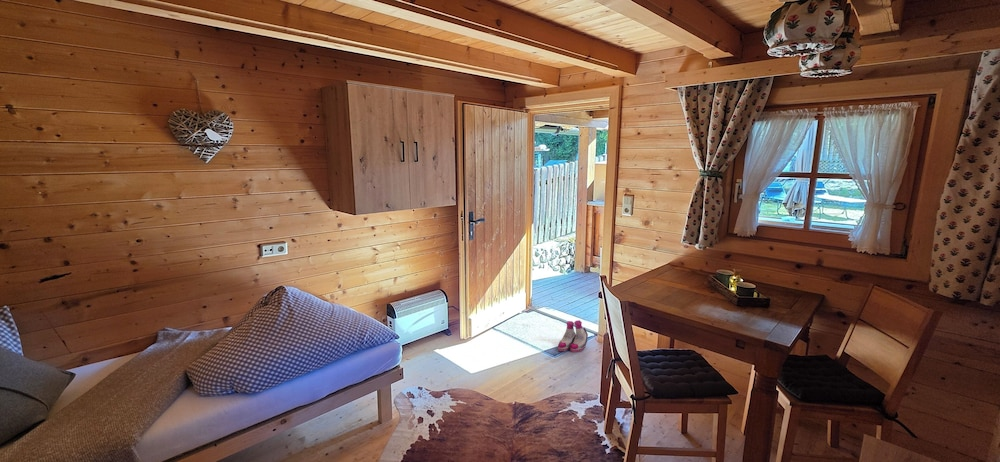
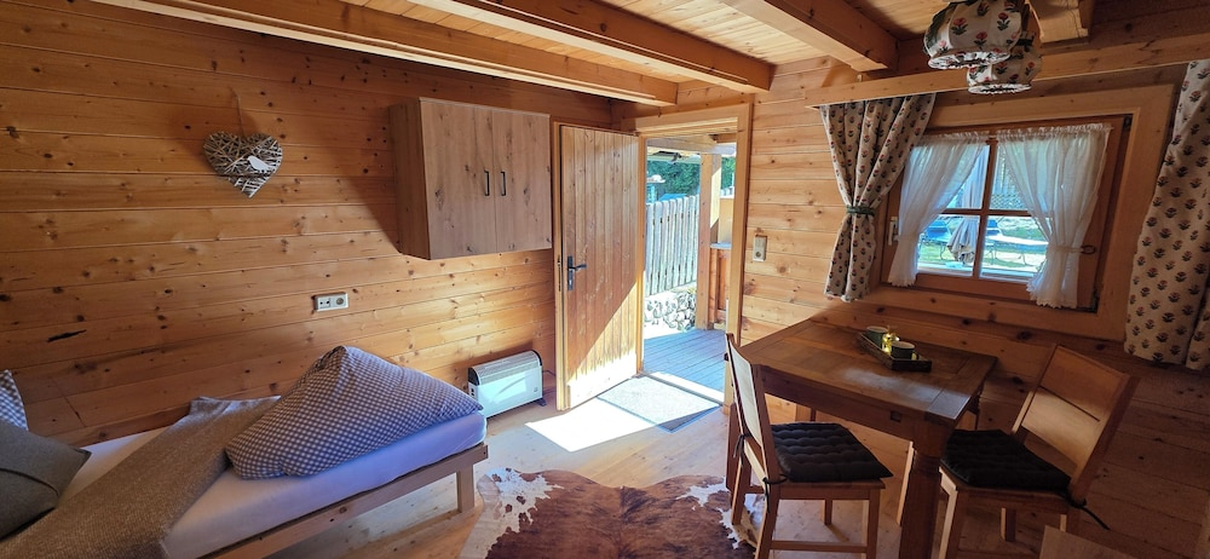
- boots (572, 334)
